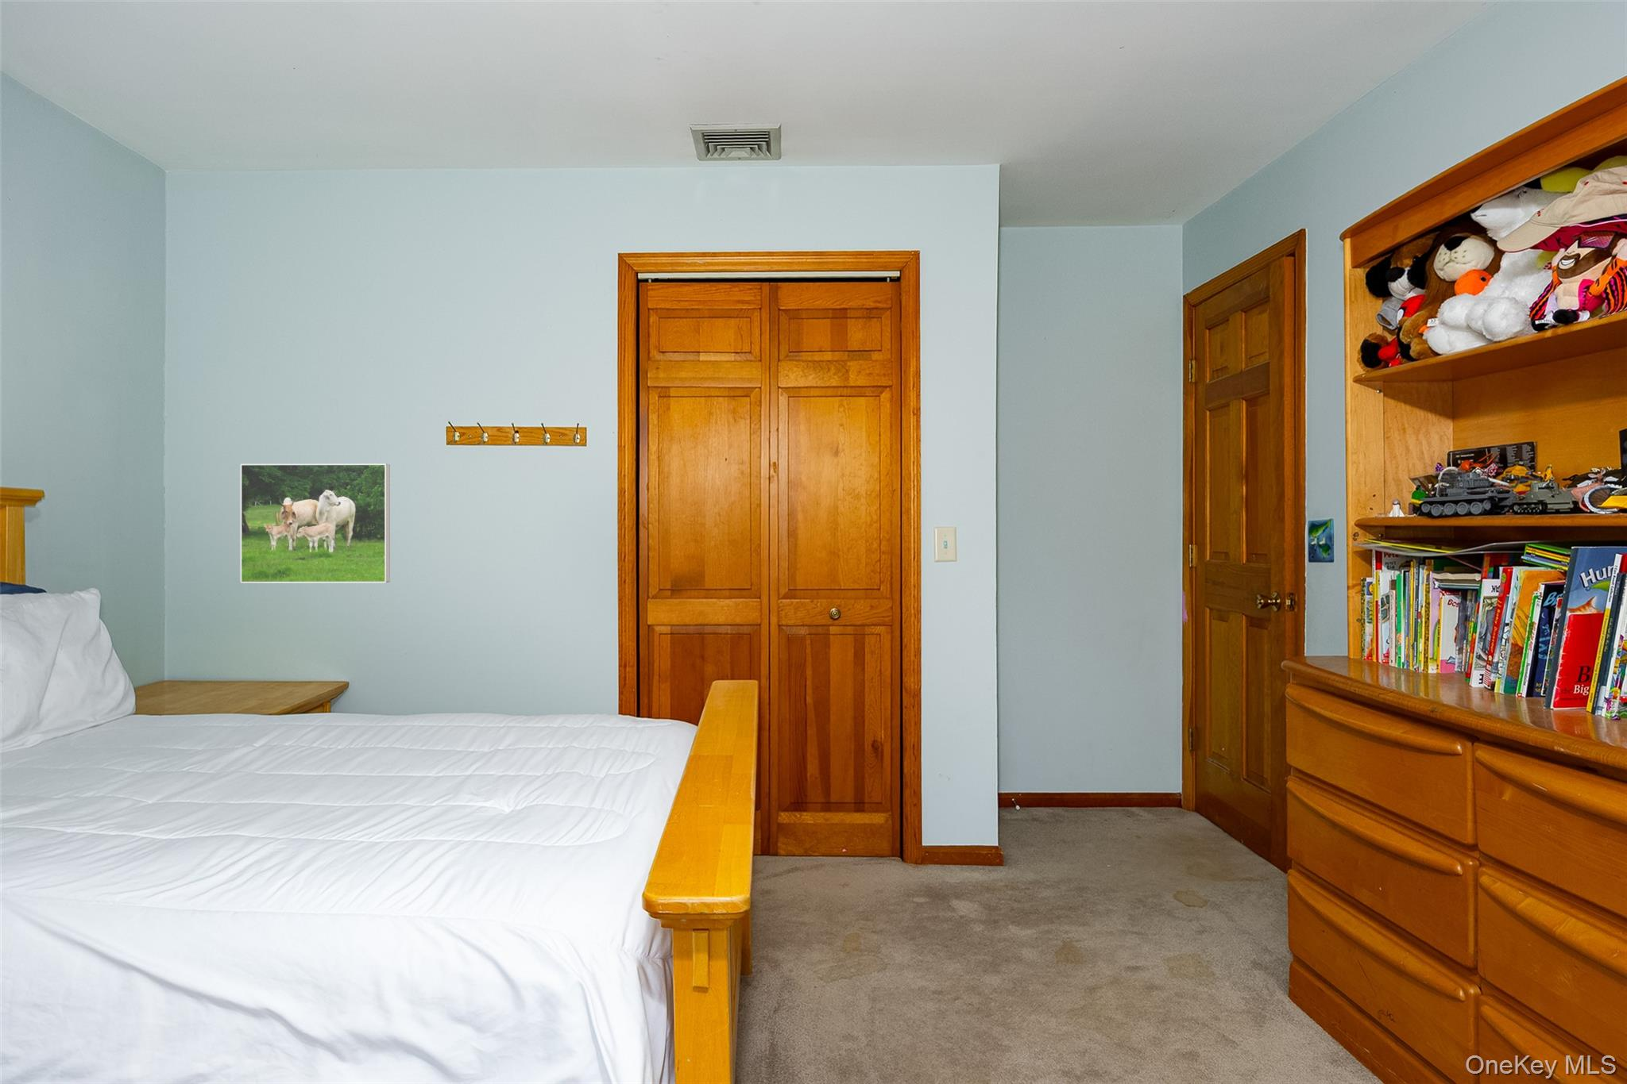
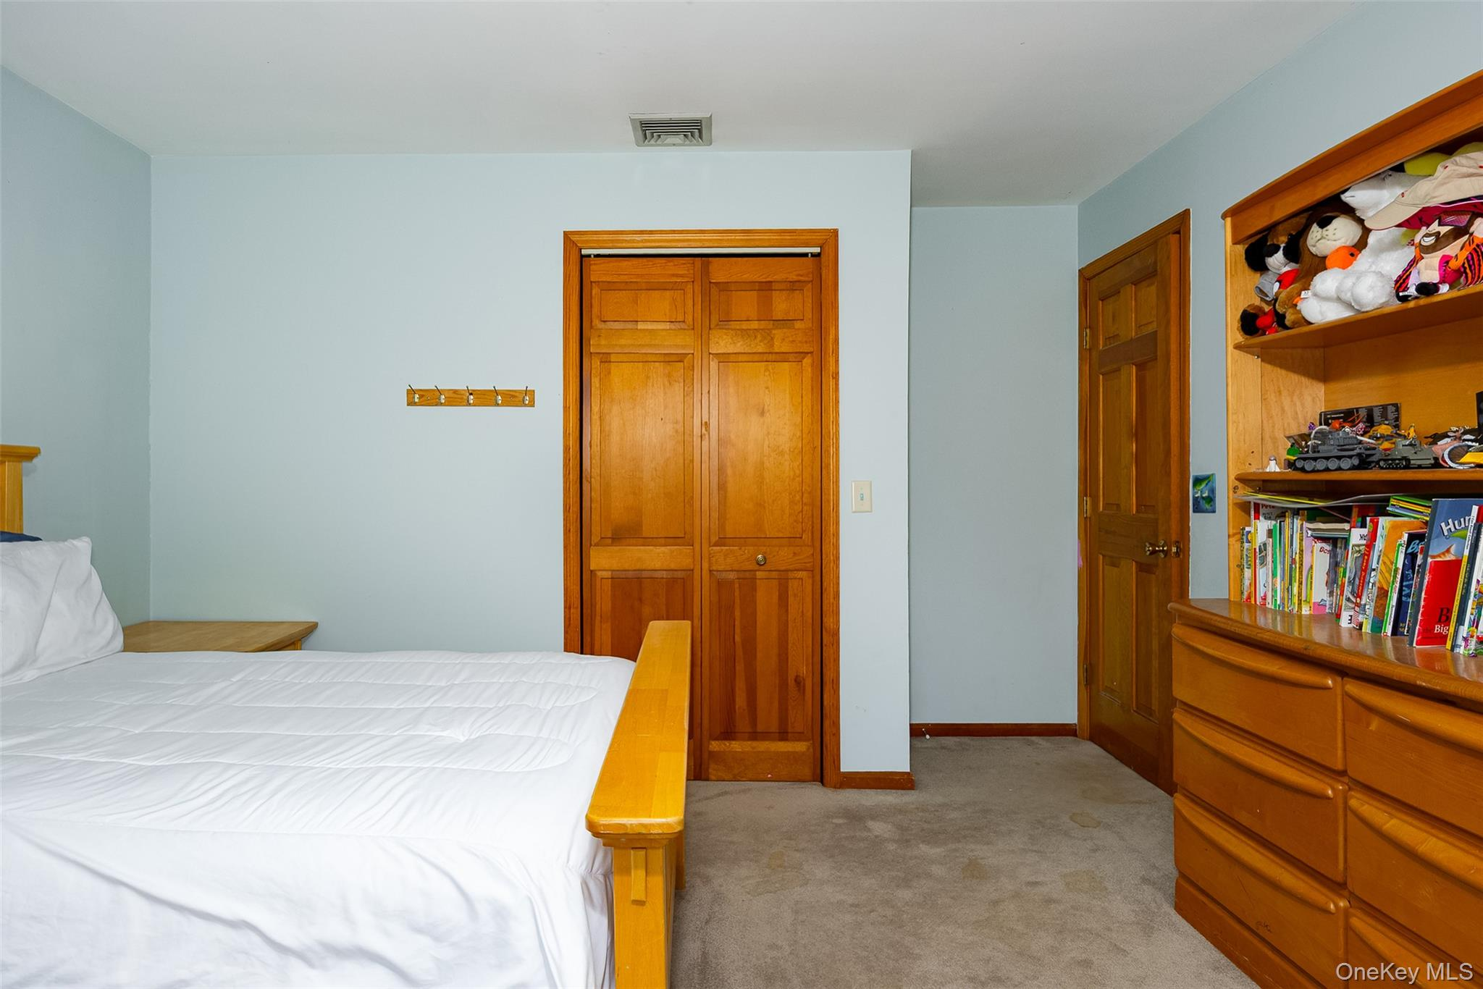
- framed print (316, 523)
